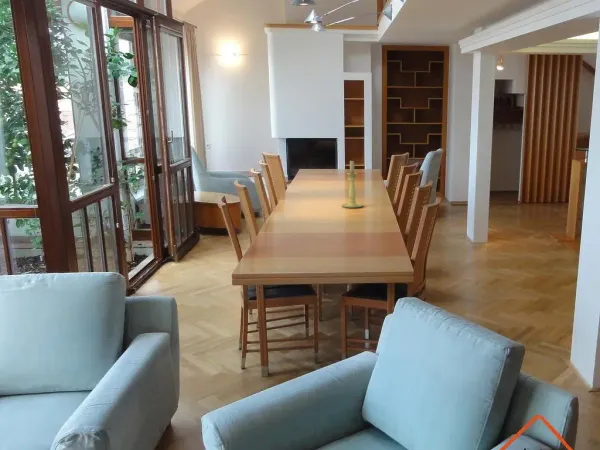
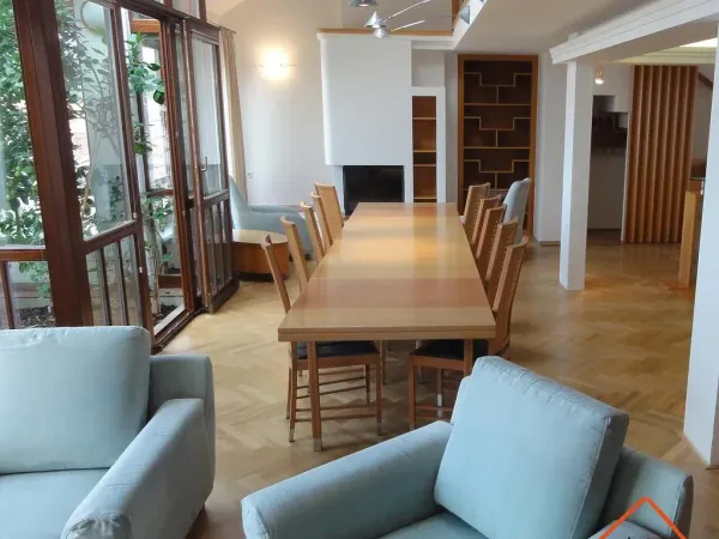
- candle holder (352, 183)
